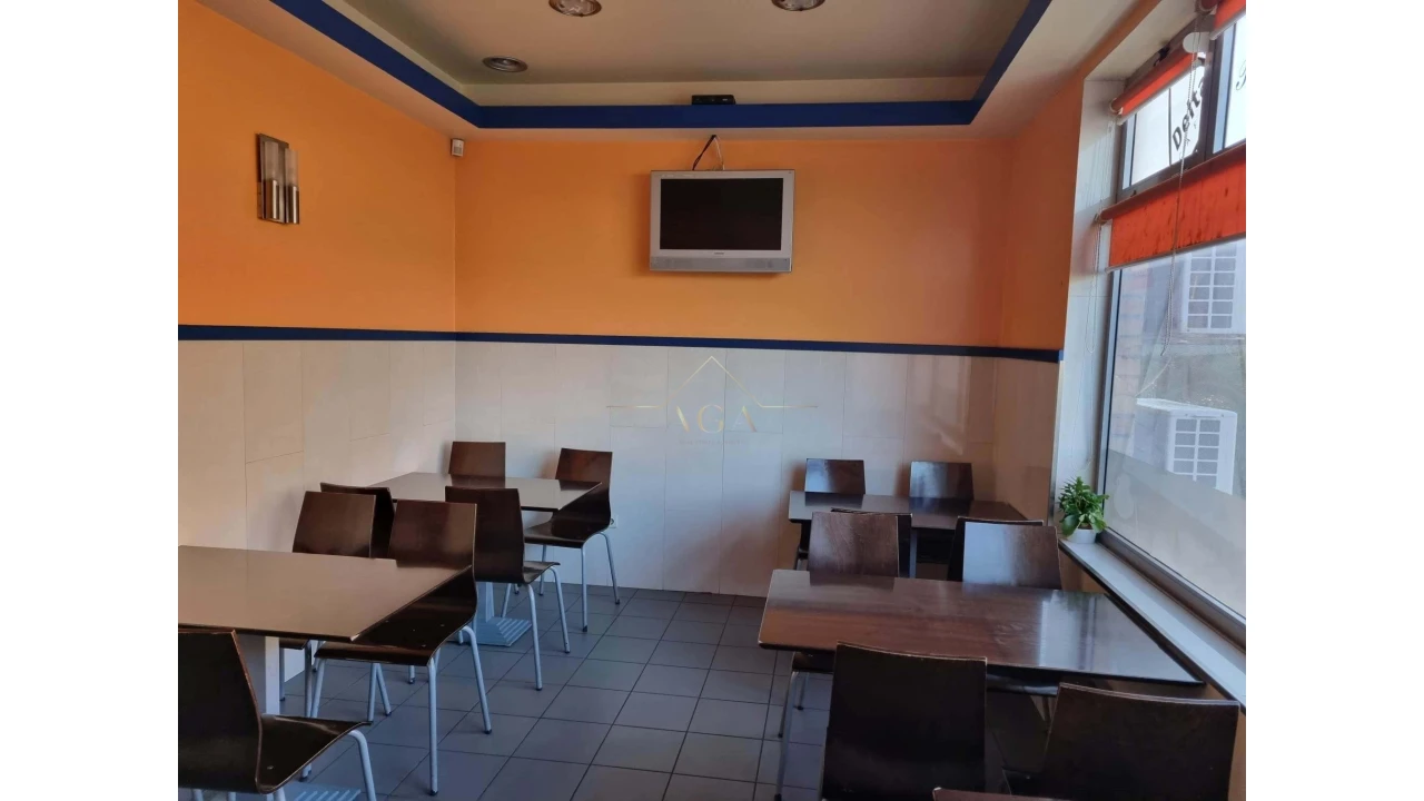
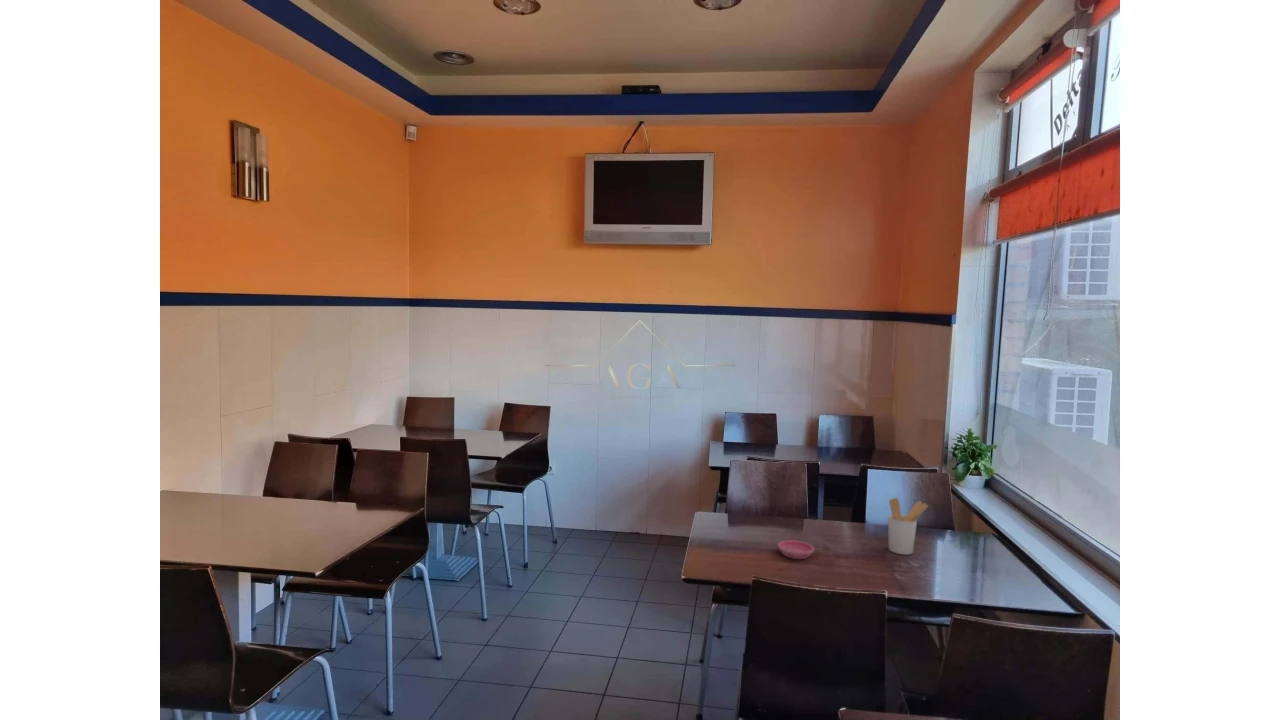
+ utensil holder (907, 525)
+ saucer (795, 550)
